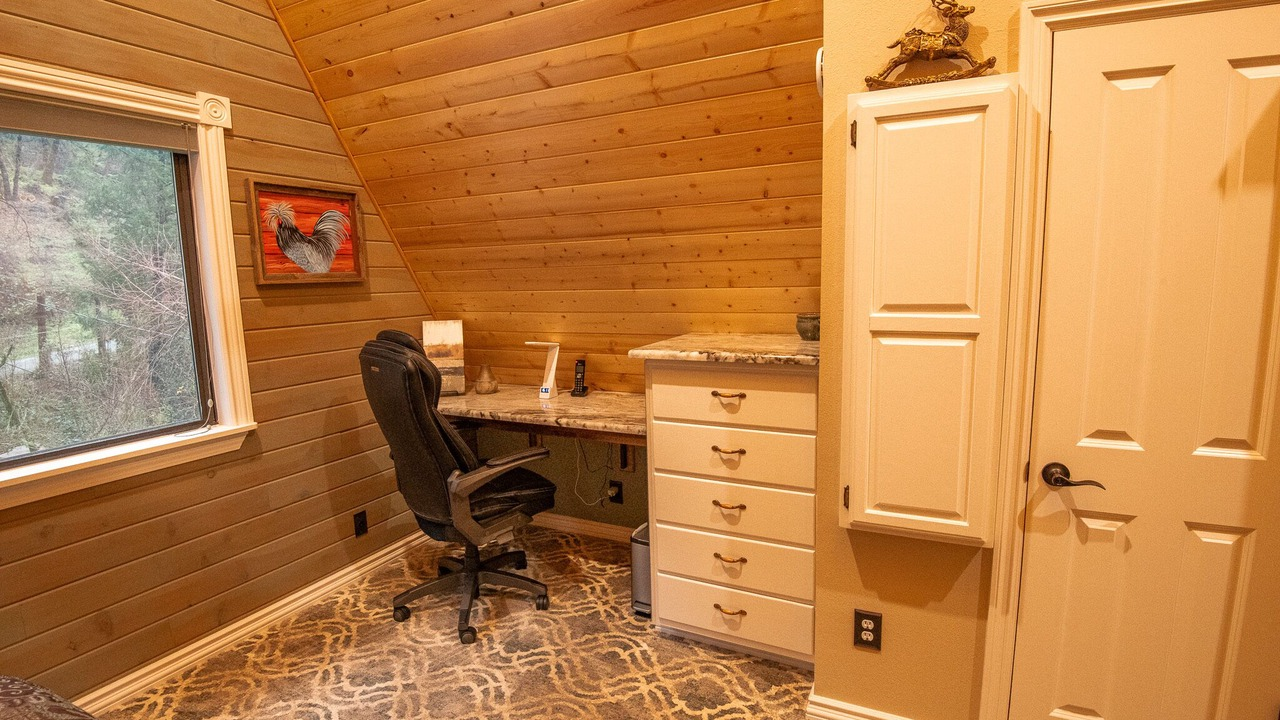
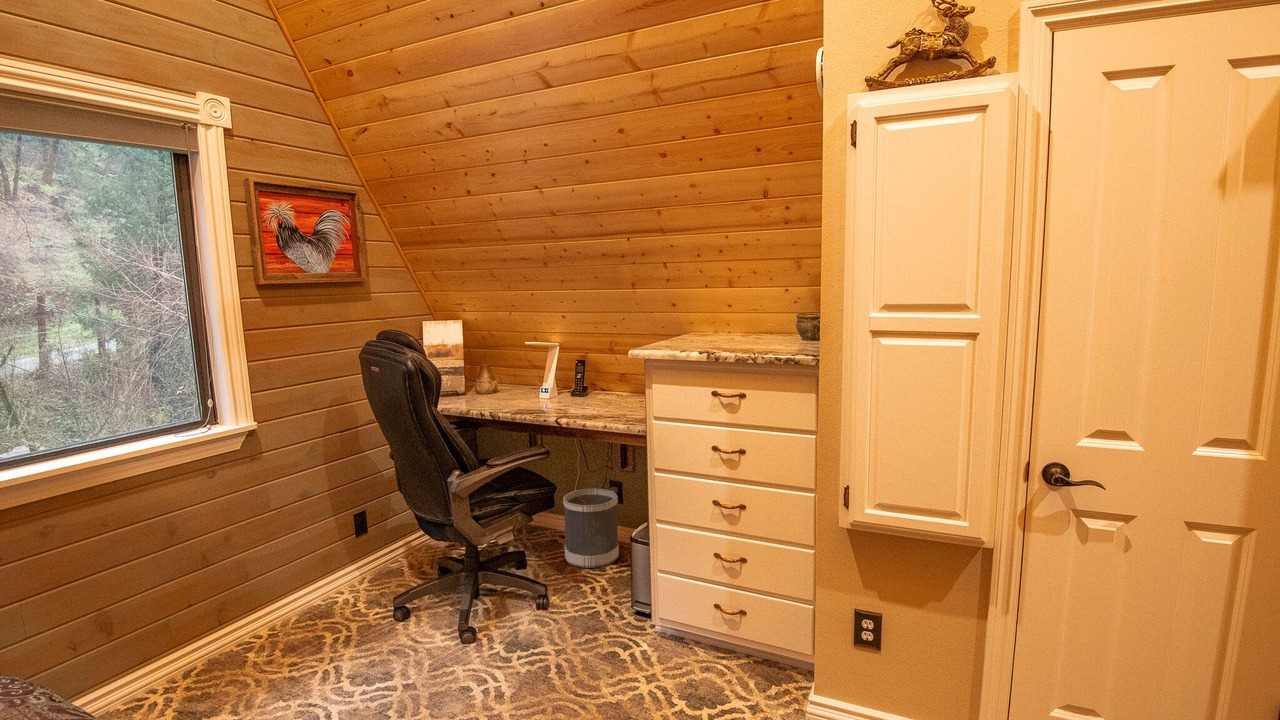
+ wastebasket (591, 526)
